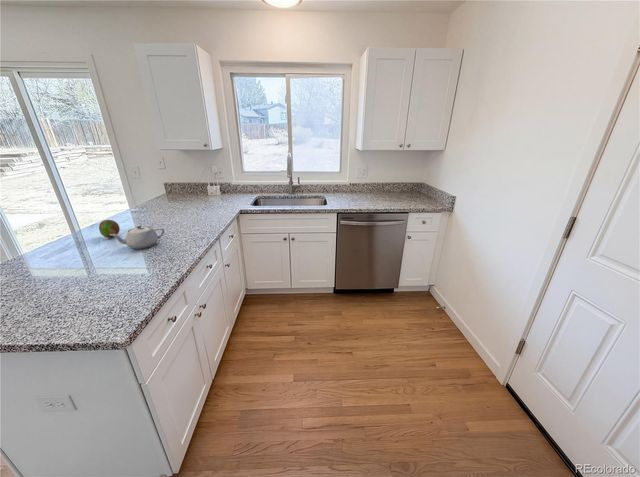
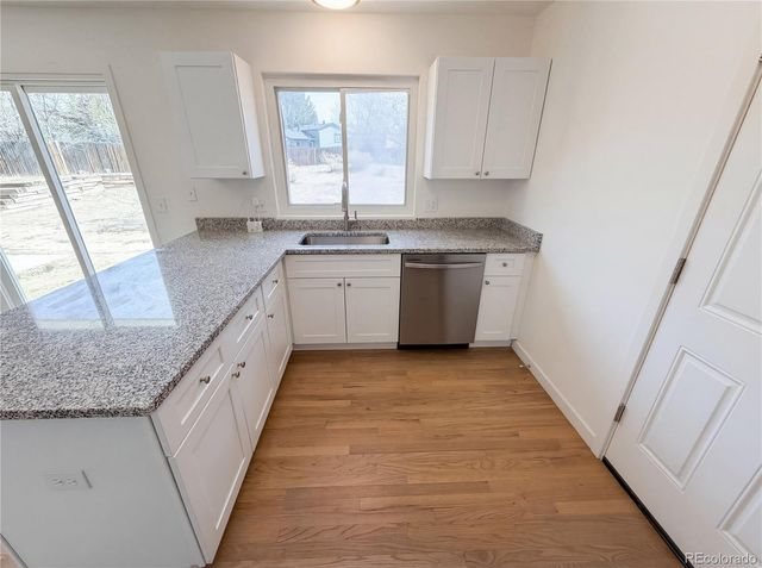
- teapot (139, 236)
- fruit (109, 228)
